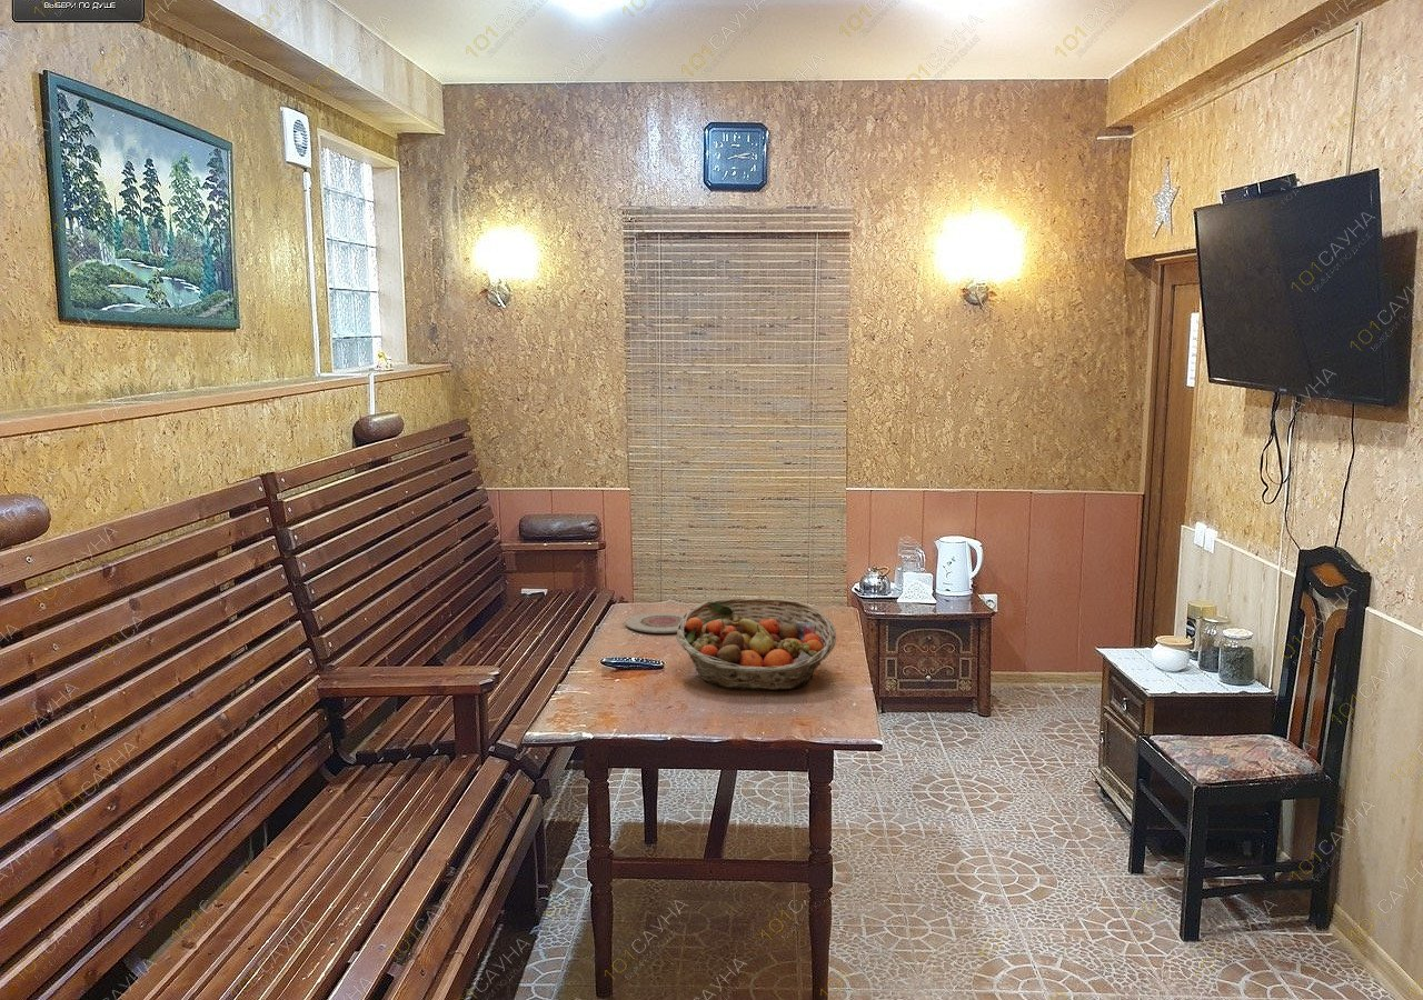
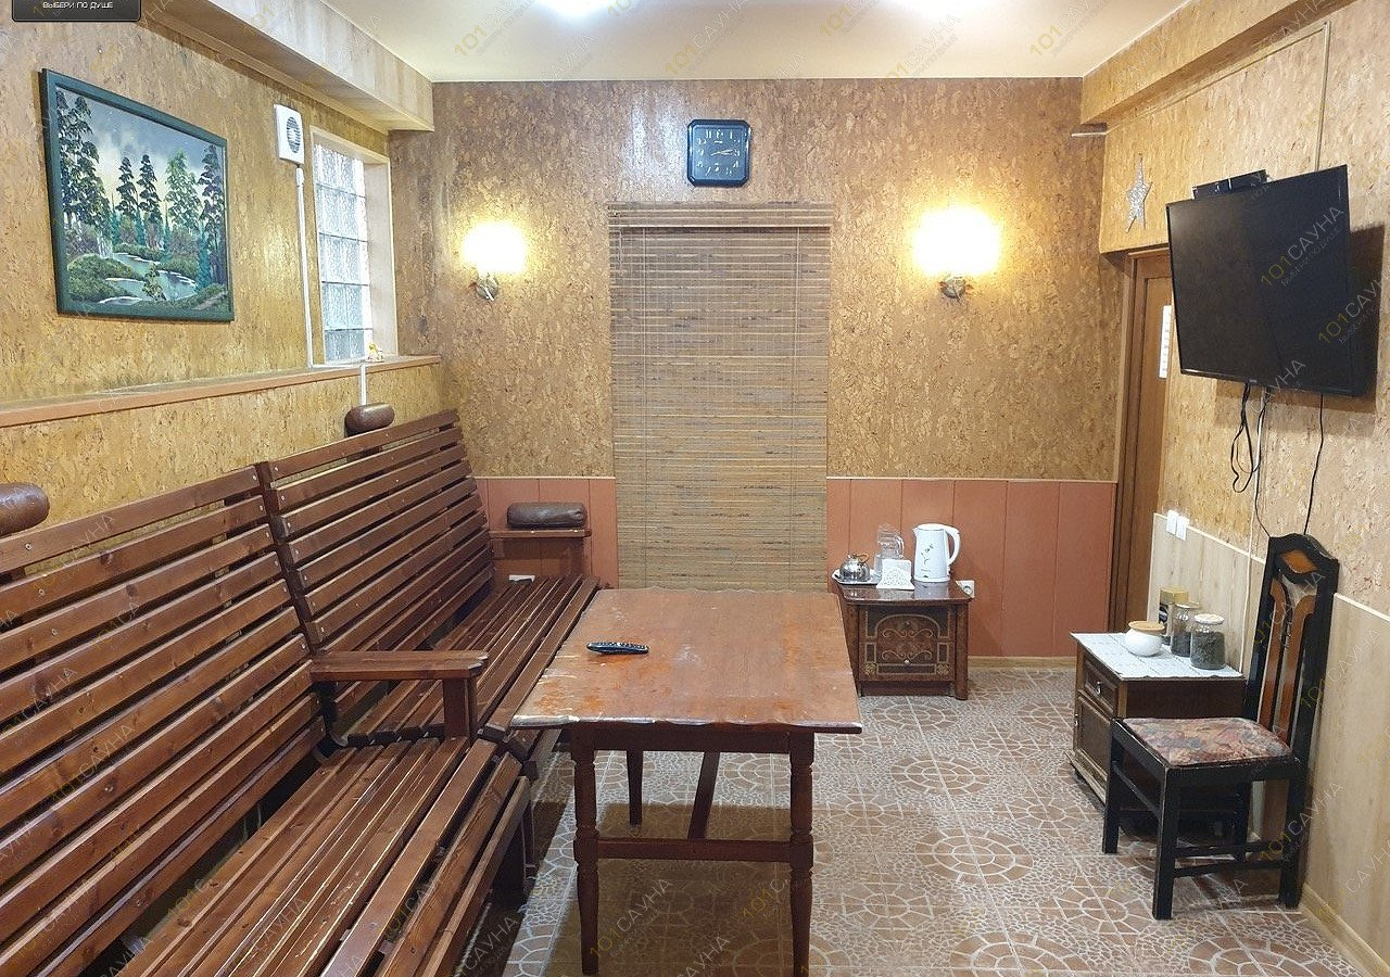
- plate (663, 621)
- fruit basket (755, 642)
